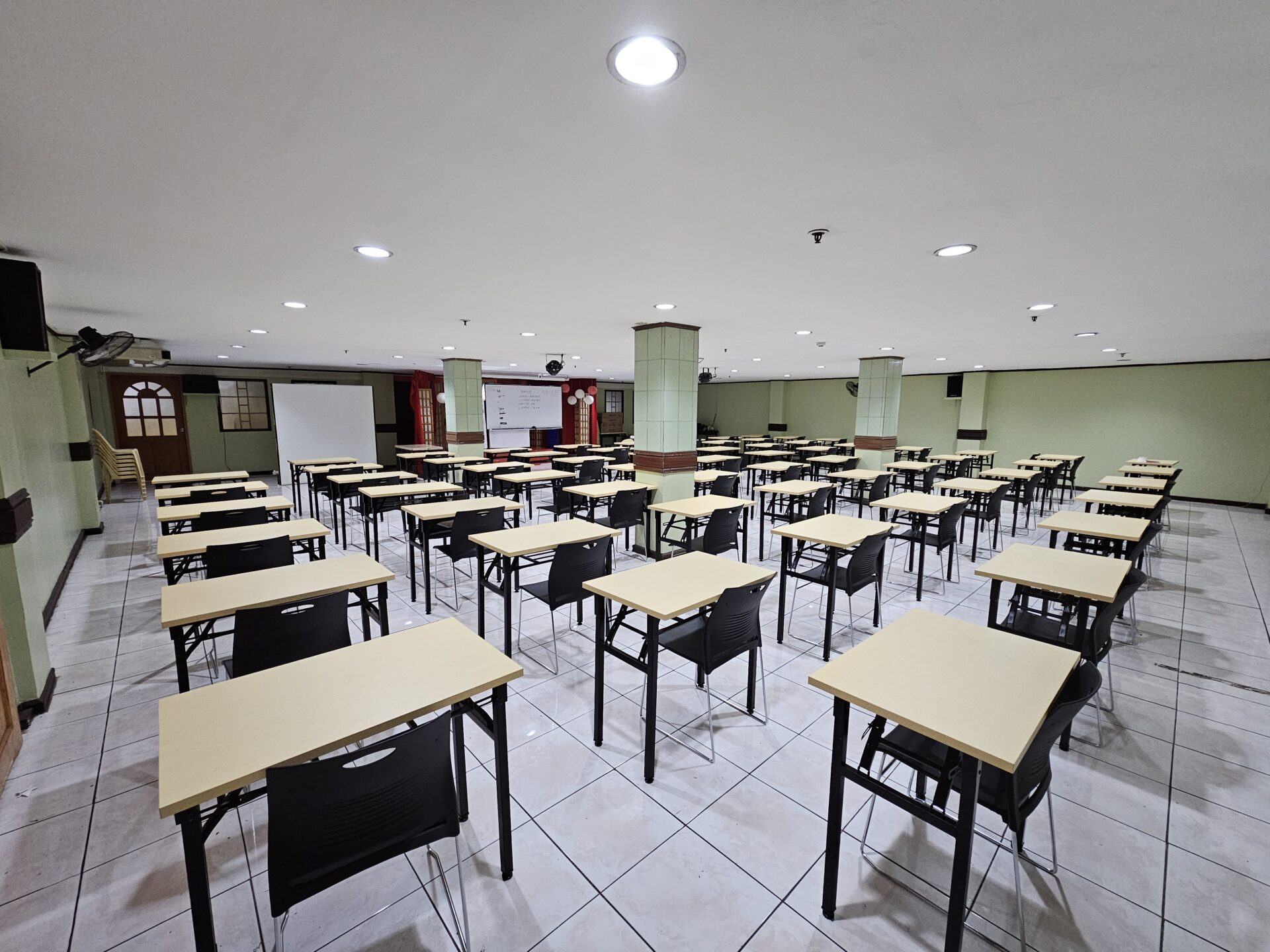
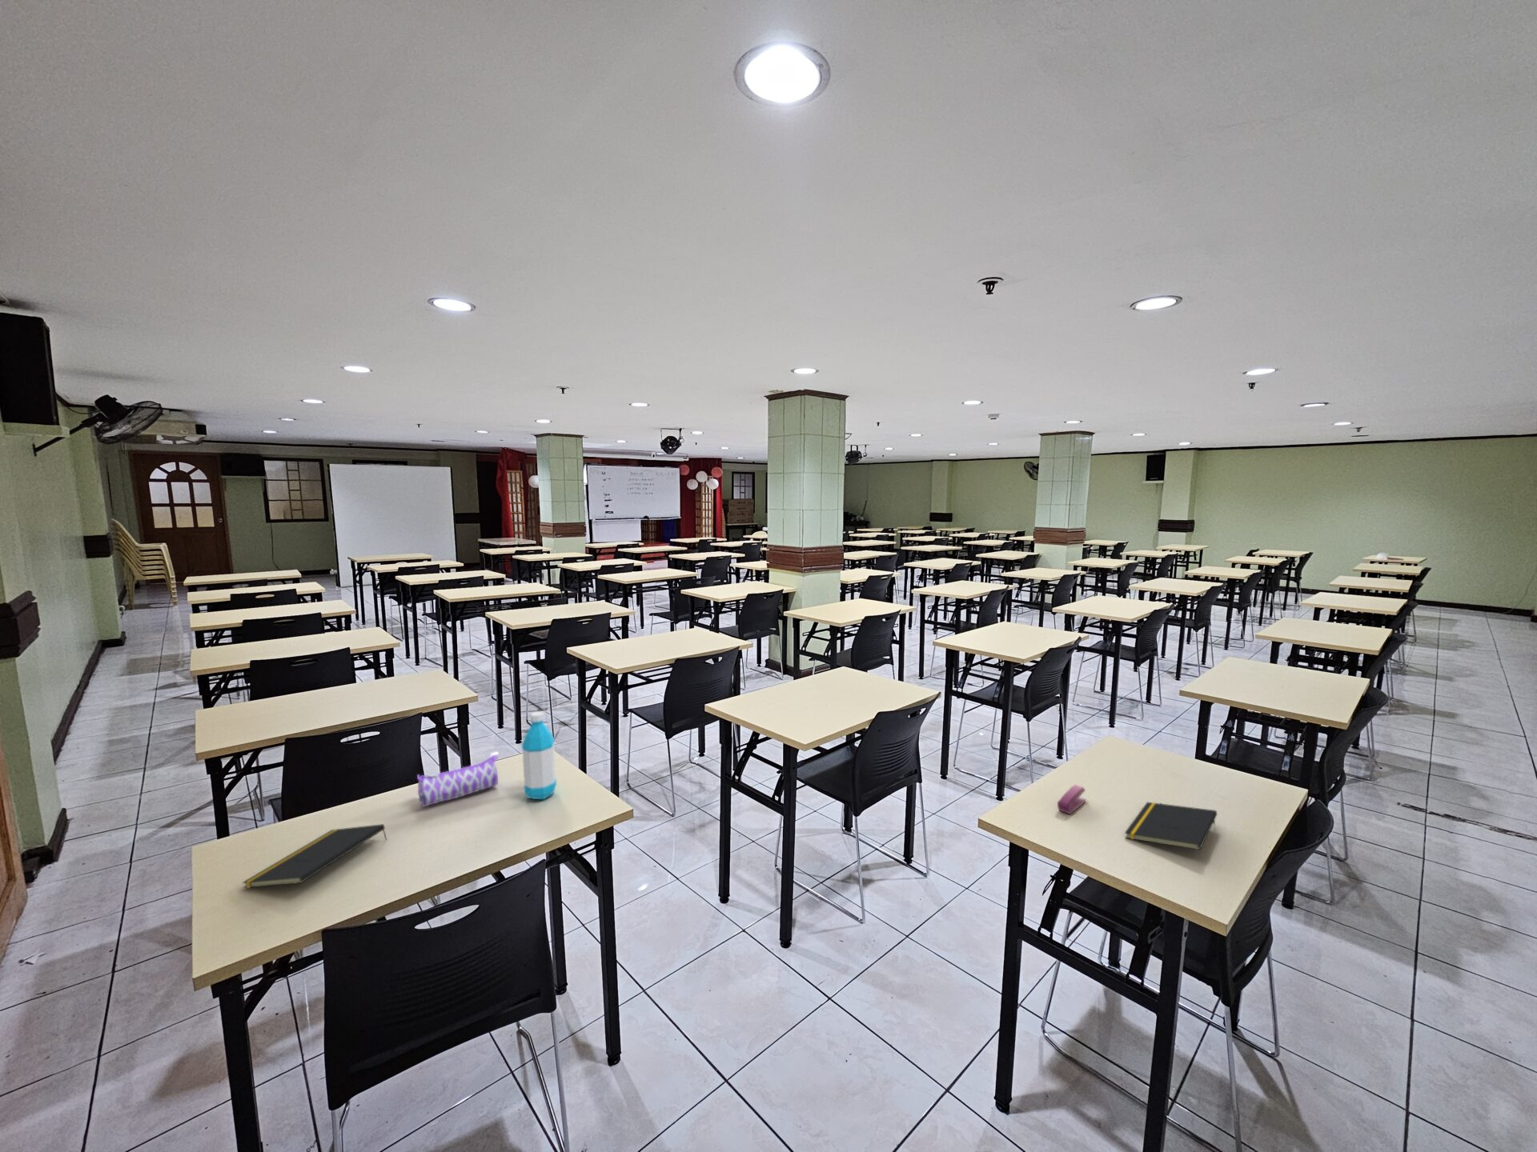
+ notepad (1172, 824)
+ water bottle (539, 754)
+ notepad (318, 853)
+ pencil case (457, 781)
+ stapler (1072, 799)
